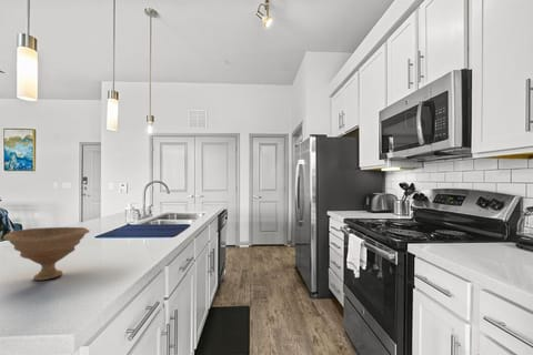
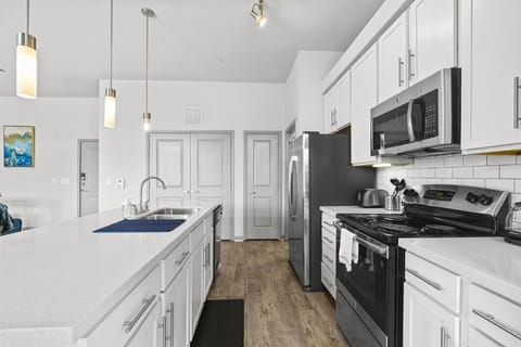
- bowl (49, 253)
